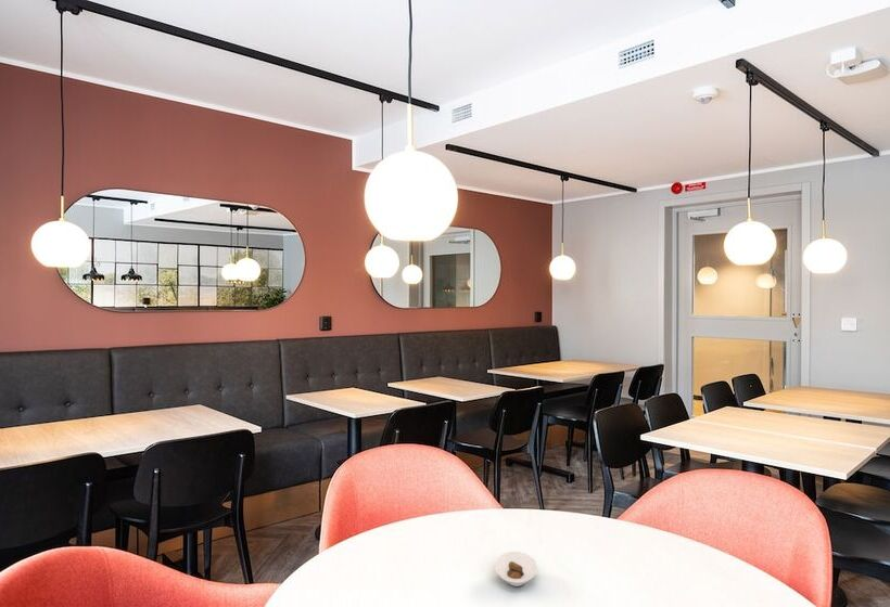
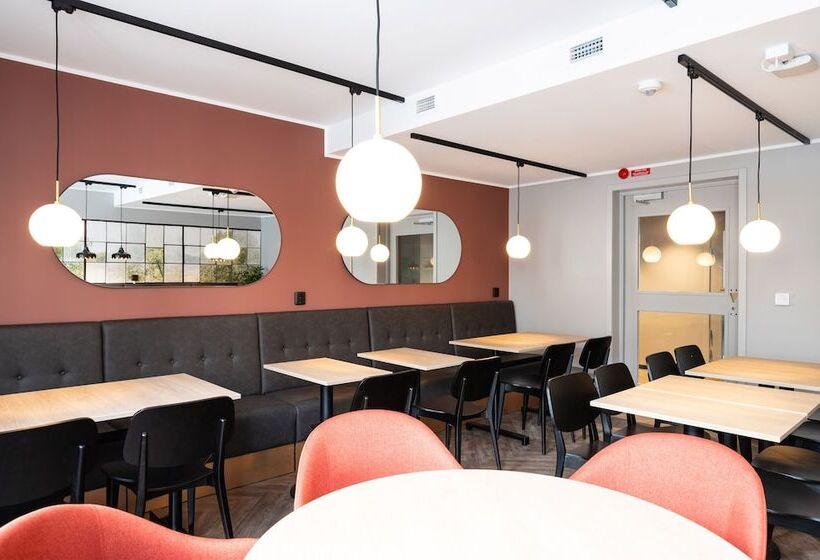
- saucer (516, 570)
